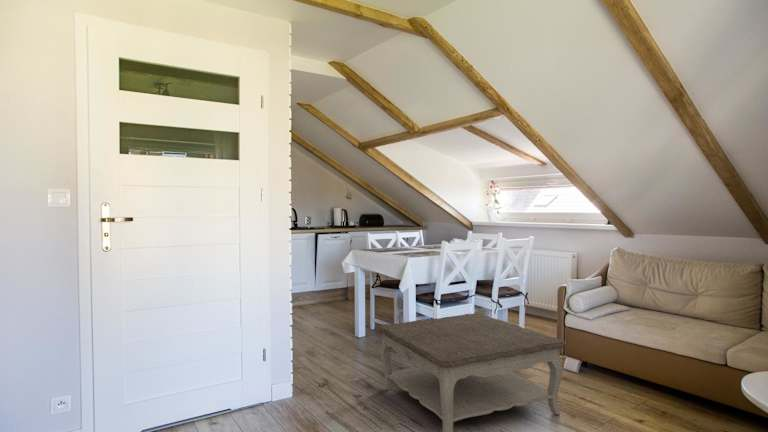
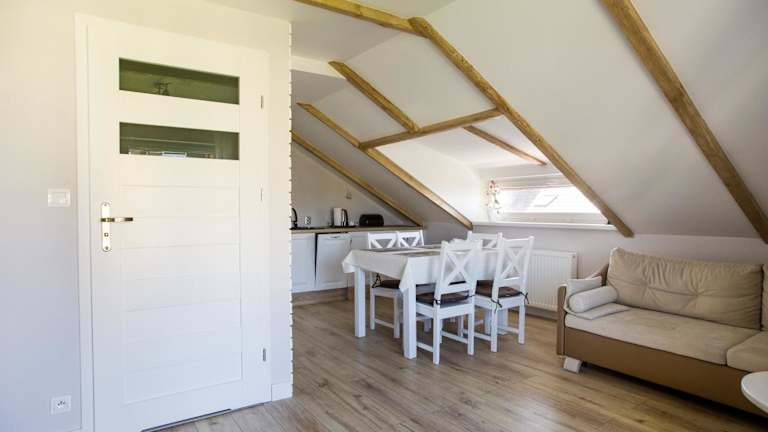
- coffee table (465, 366)
